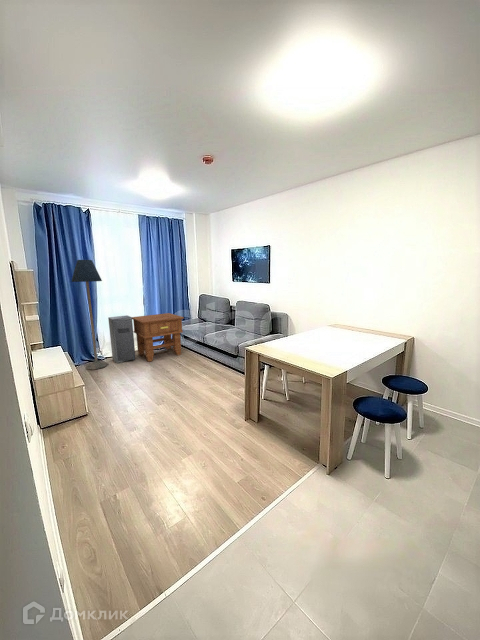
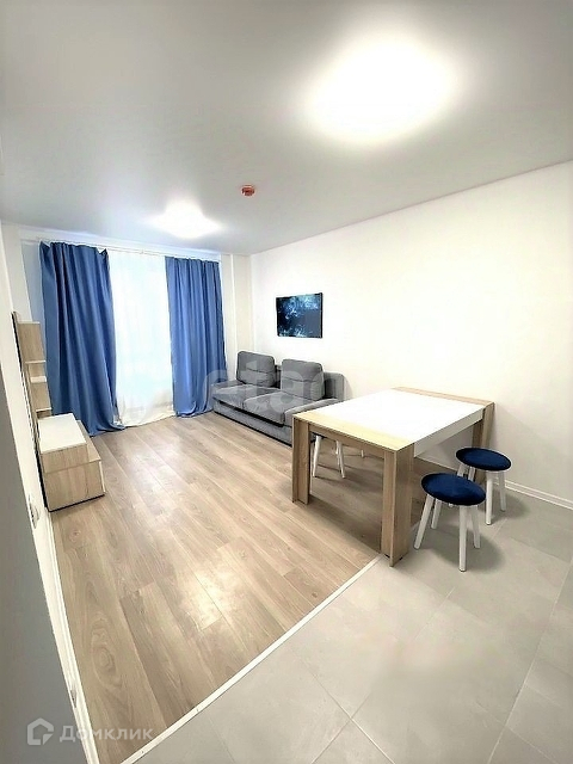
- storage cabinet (122, 339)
- side table (158, 335)
- floor lamp (91, 314)
